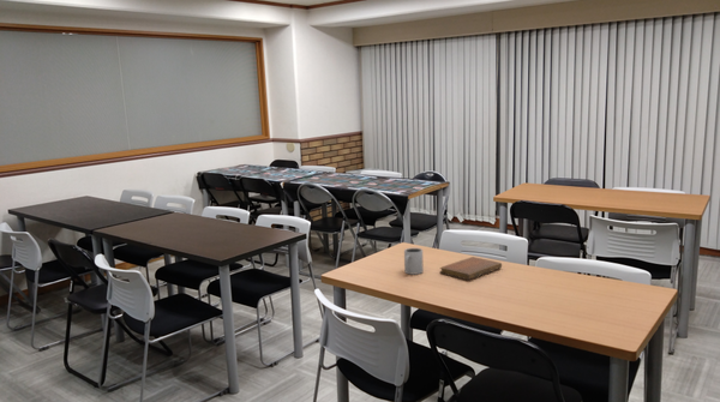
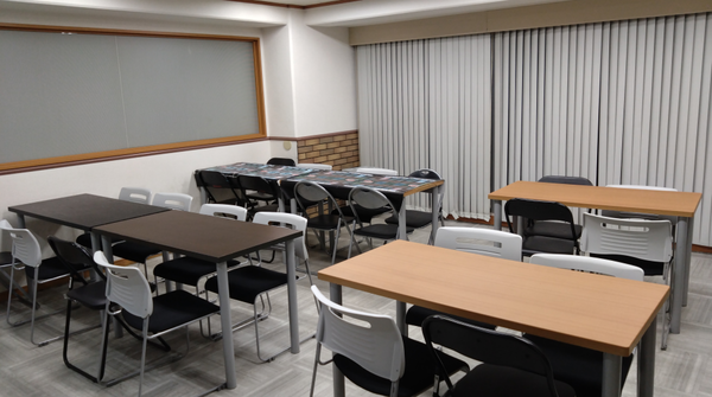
- mug (412, 262)
- notebook (470, 268)
